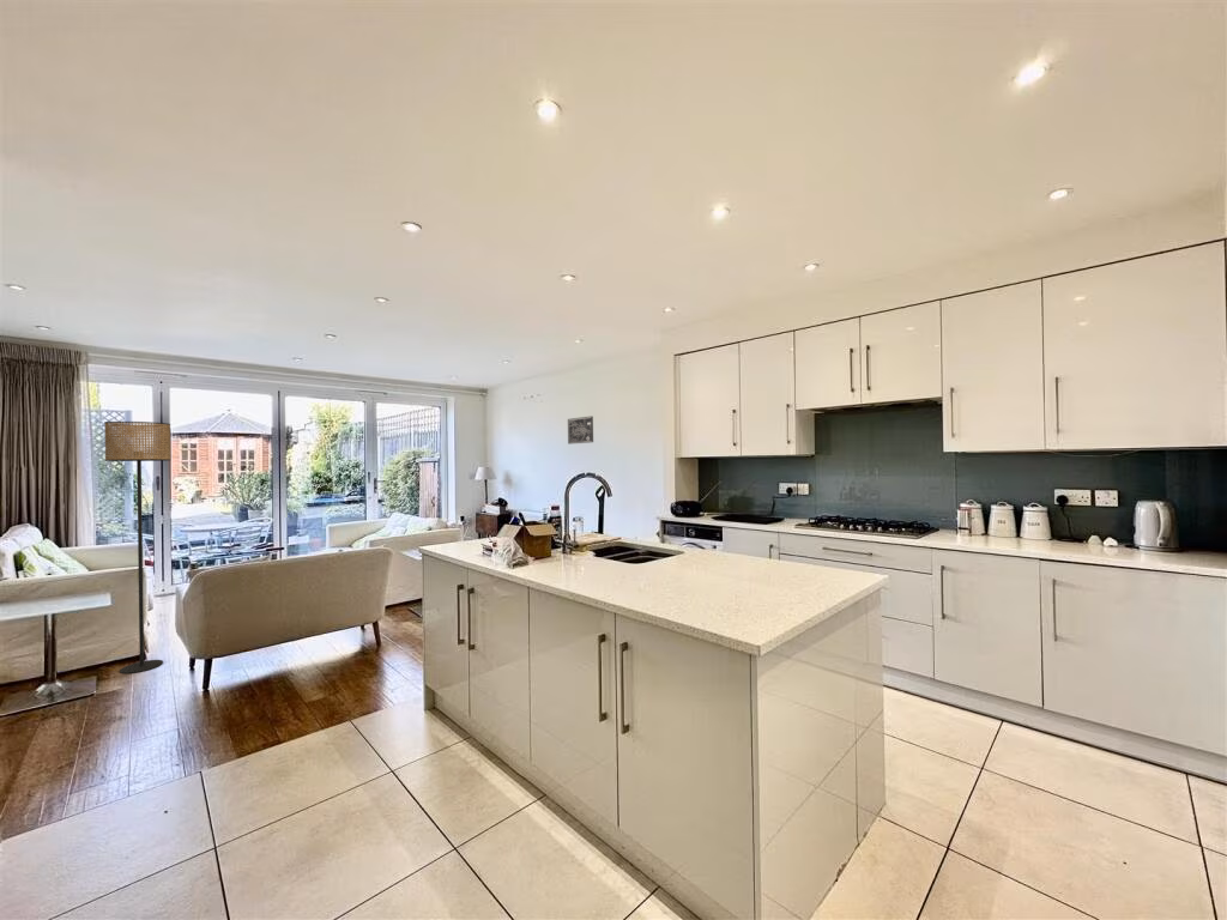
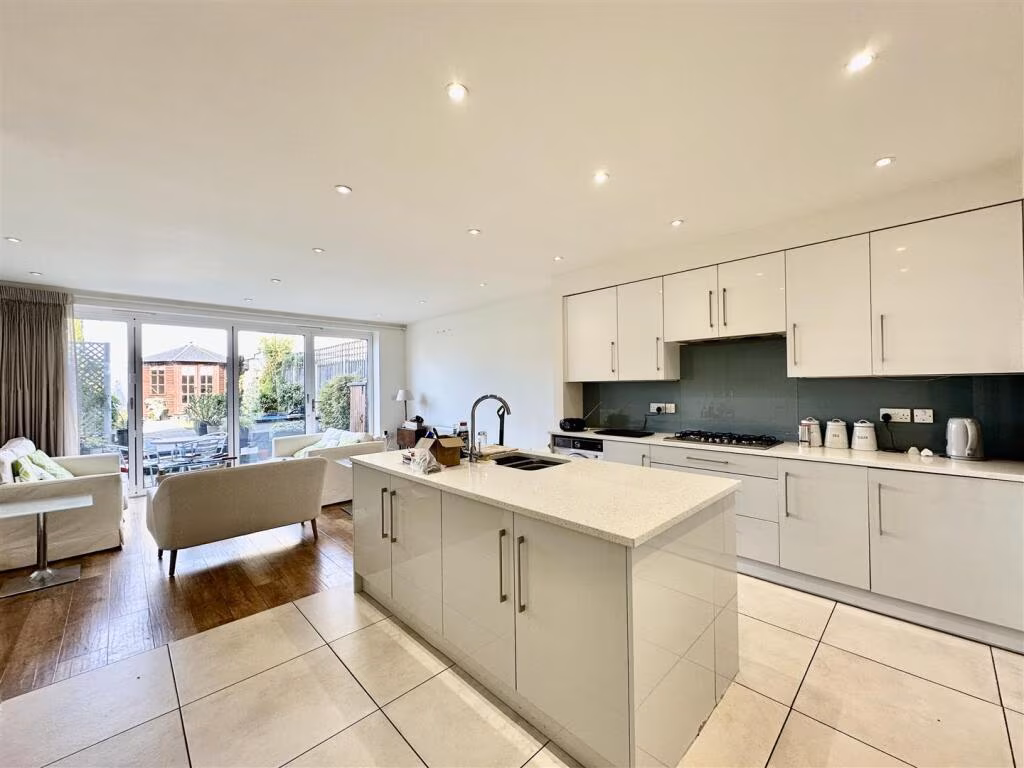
- wall art (580, 430)
- floor lamp (140, 544)
